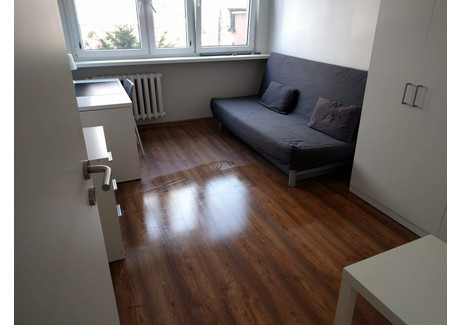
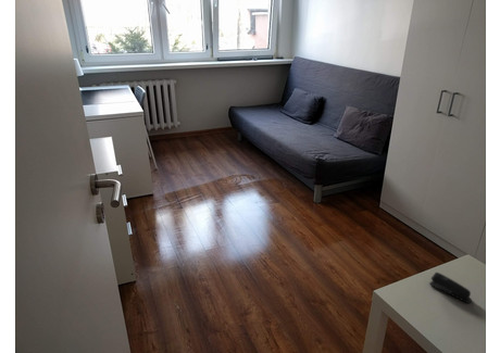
+ stapler (451, 286)
